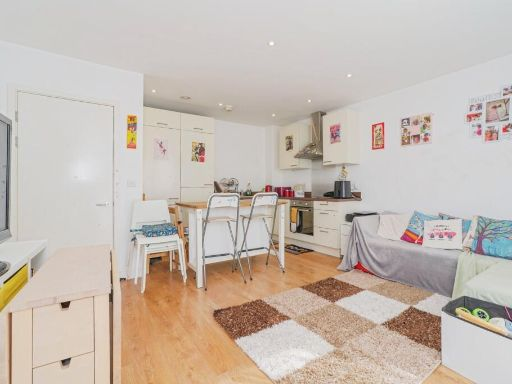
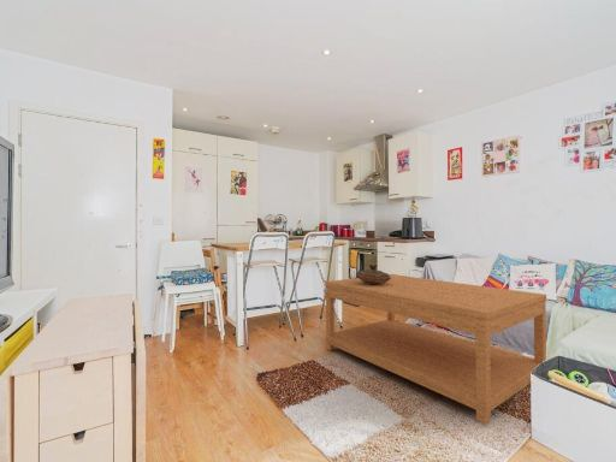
+ decorative bowl (373, 273)
+ coffee table (422, 327)
